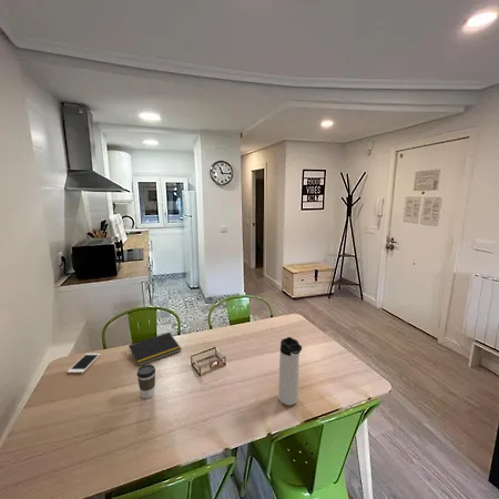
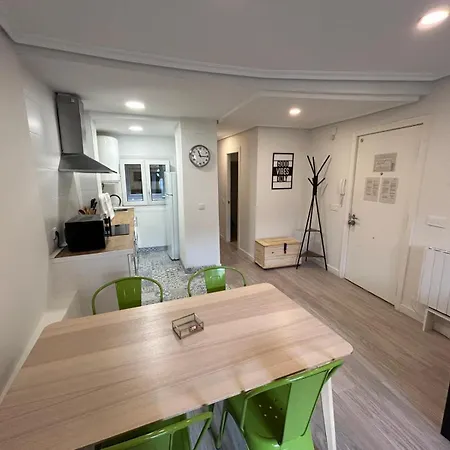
- notepad (155, 347)
- coffee cup (146, 381)
- thermos bottle (291, 373)
- cell phone (84, 363)
